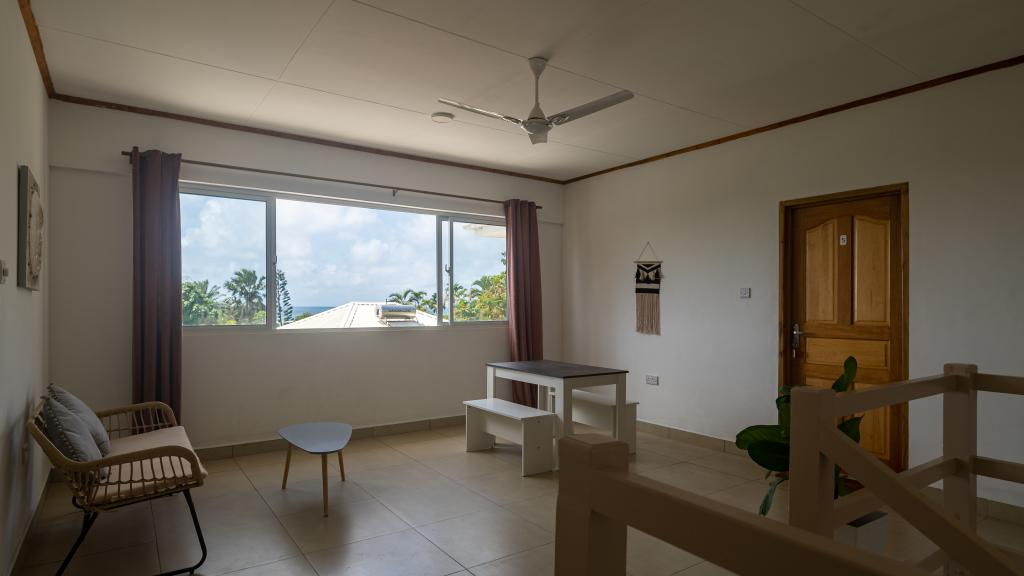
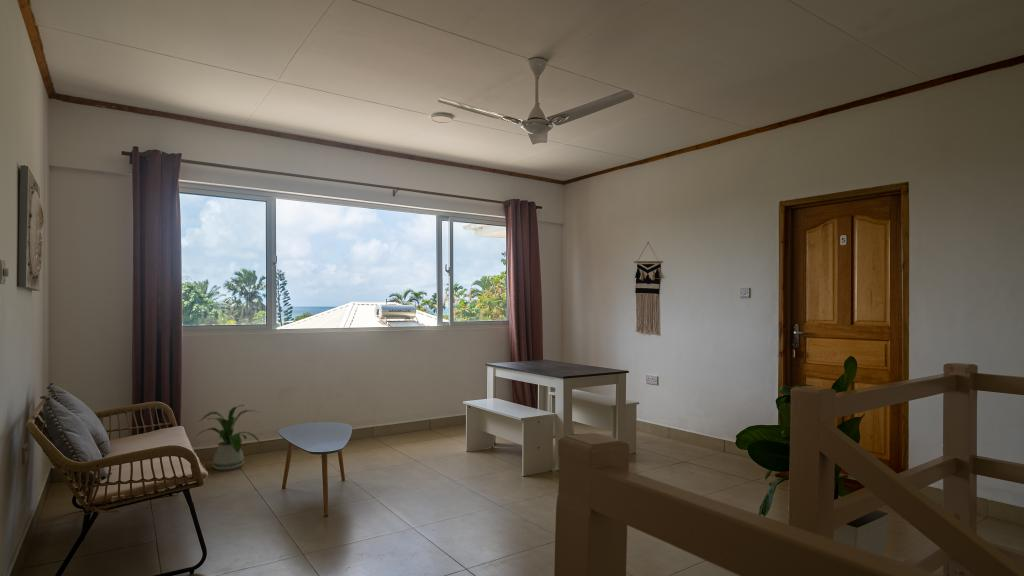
+ house plant (229, 433)
